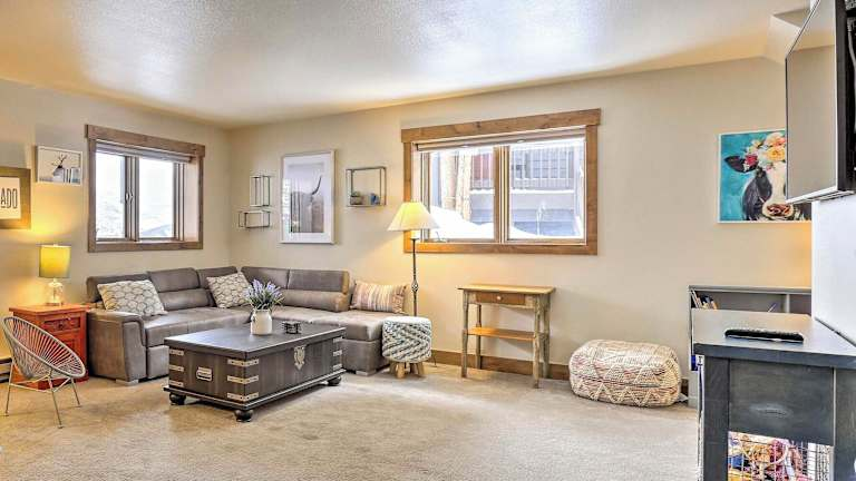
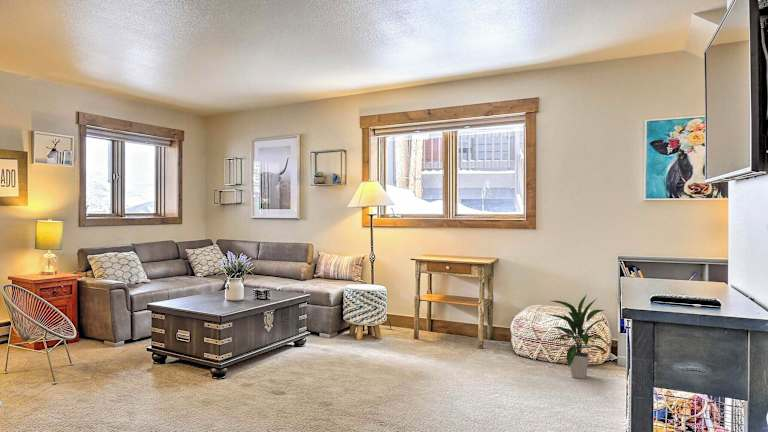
+ indoor plant (577, 335)
